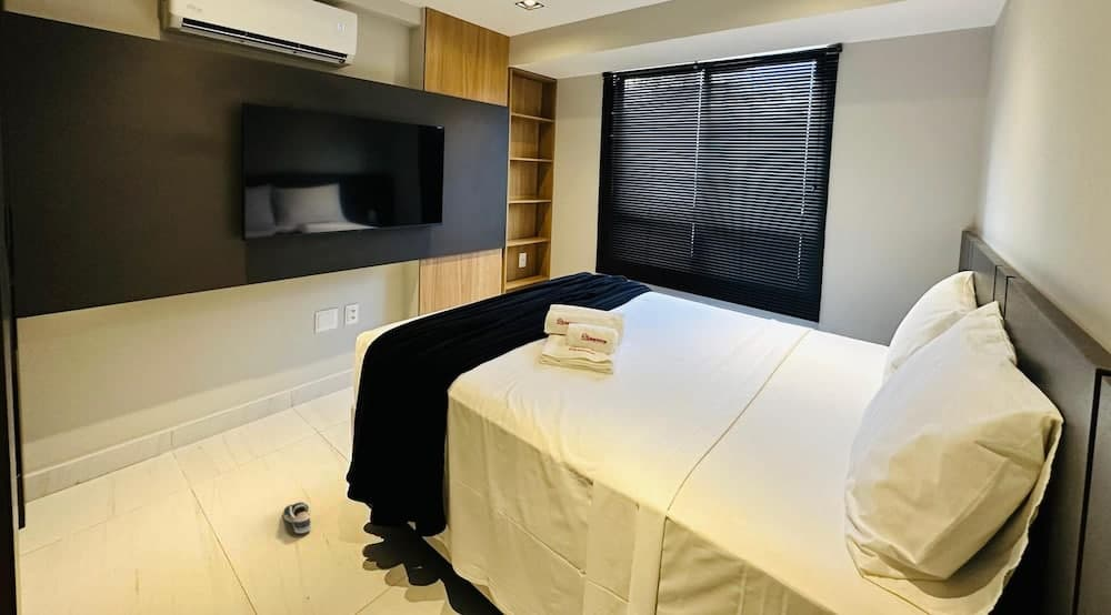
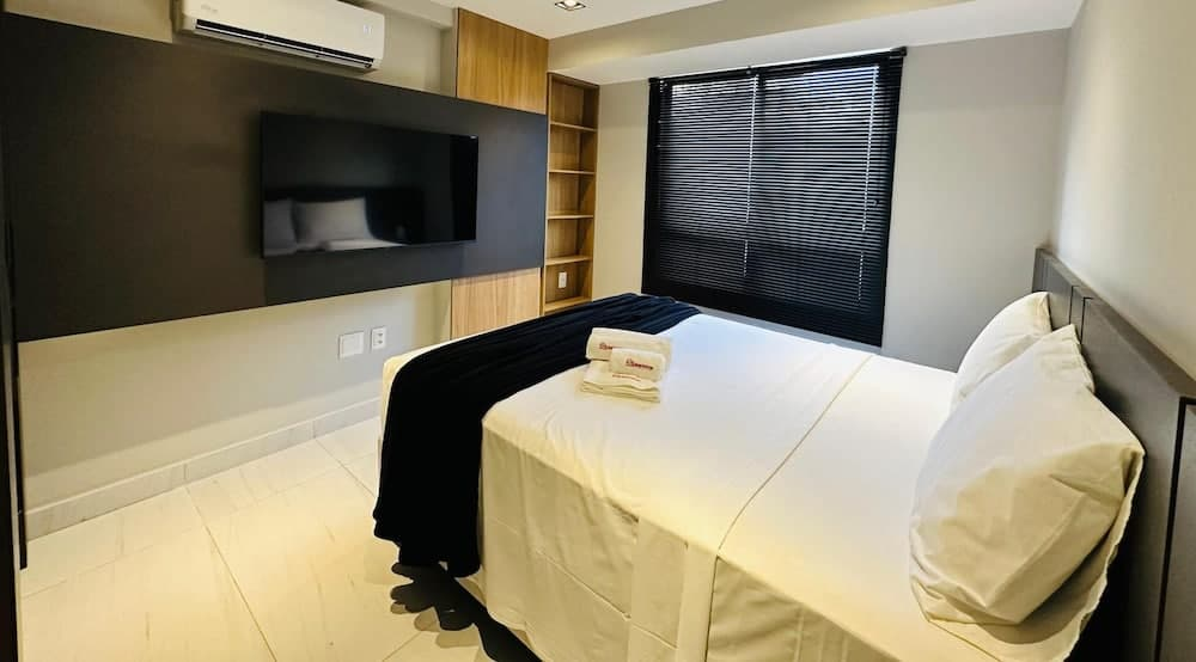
- sneaker (298, 511)
